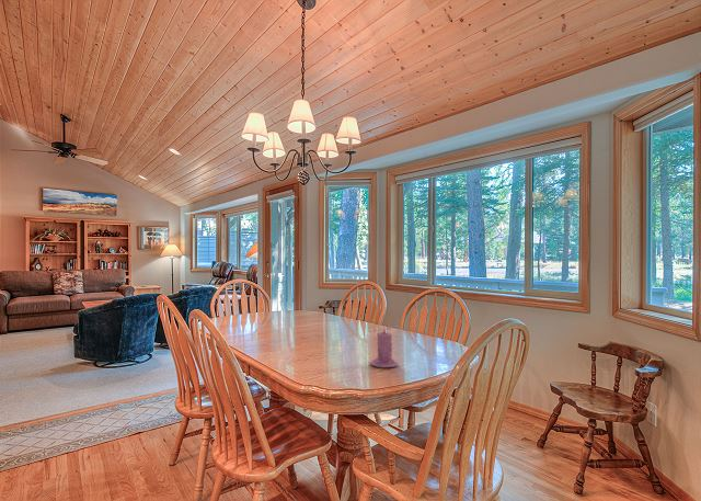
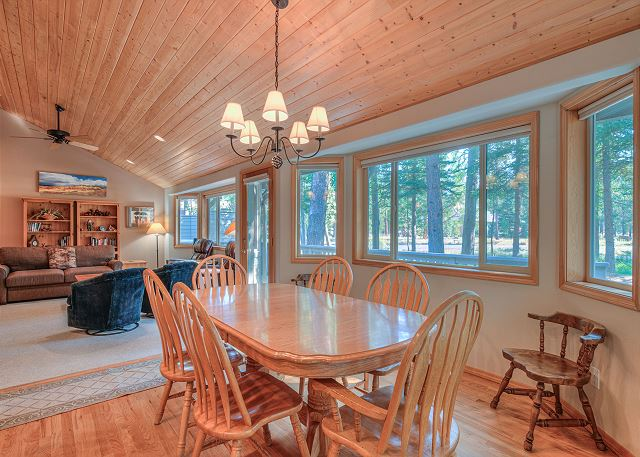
- candle (383, 345)
